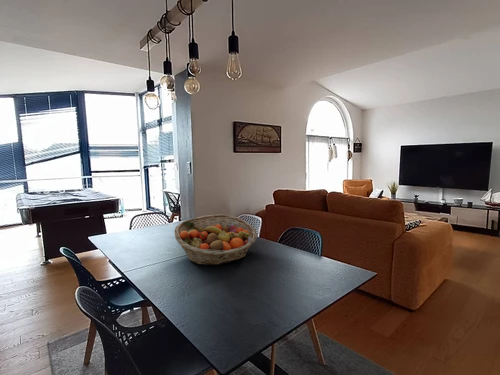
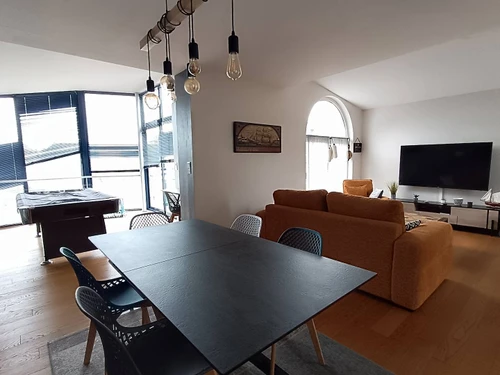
- fruit basket (216, 237)
